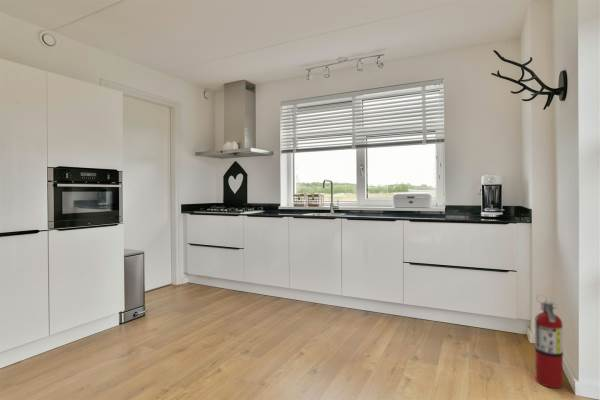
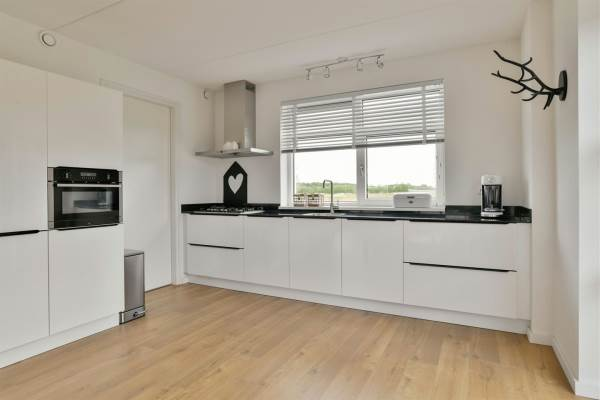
- fire extinguisher (548, 338)
